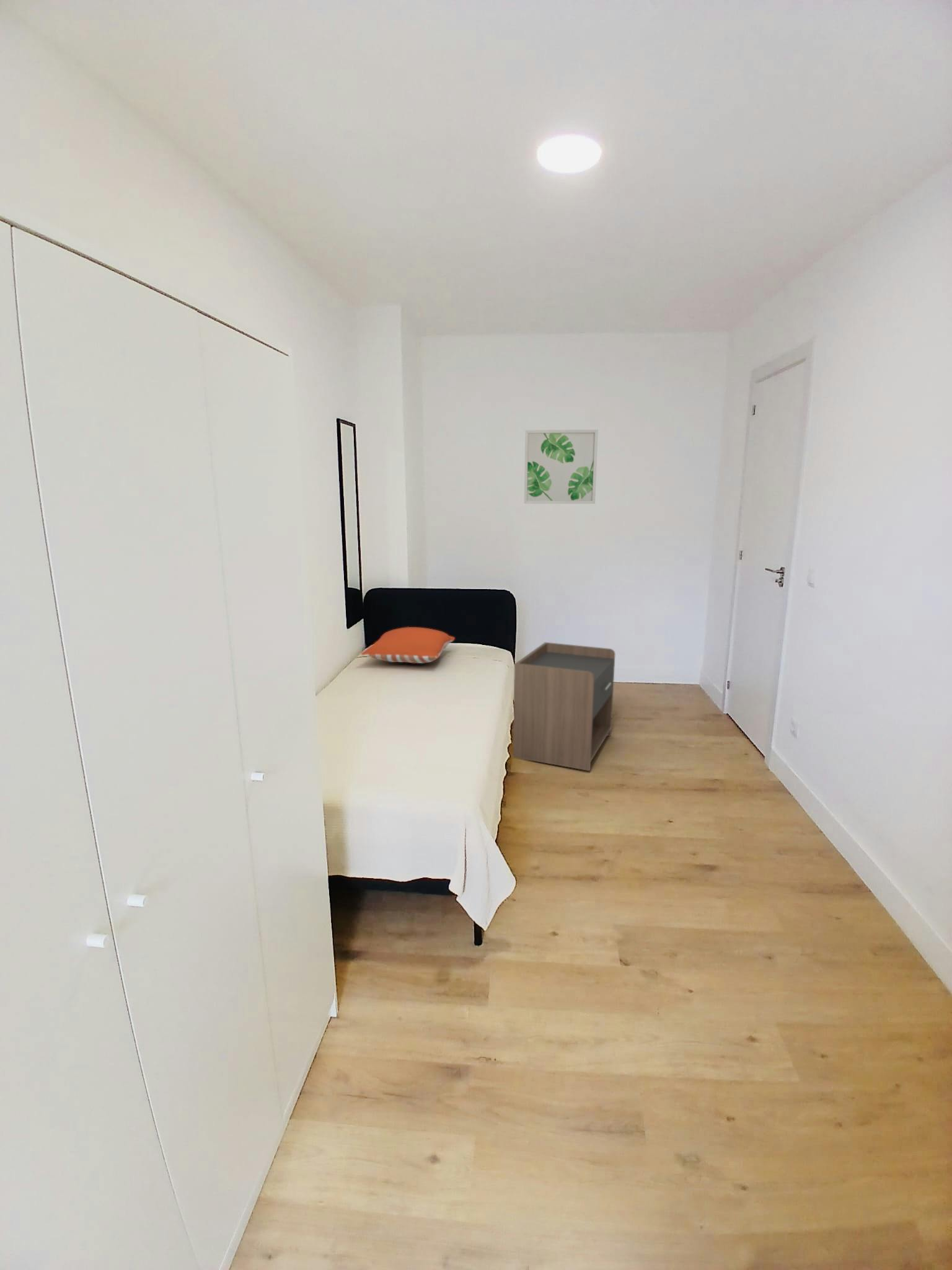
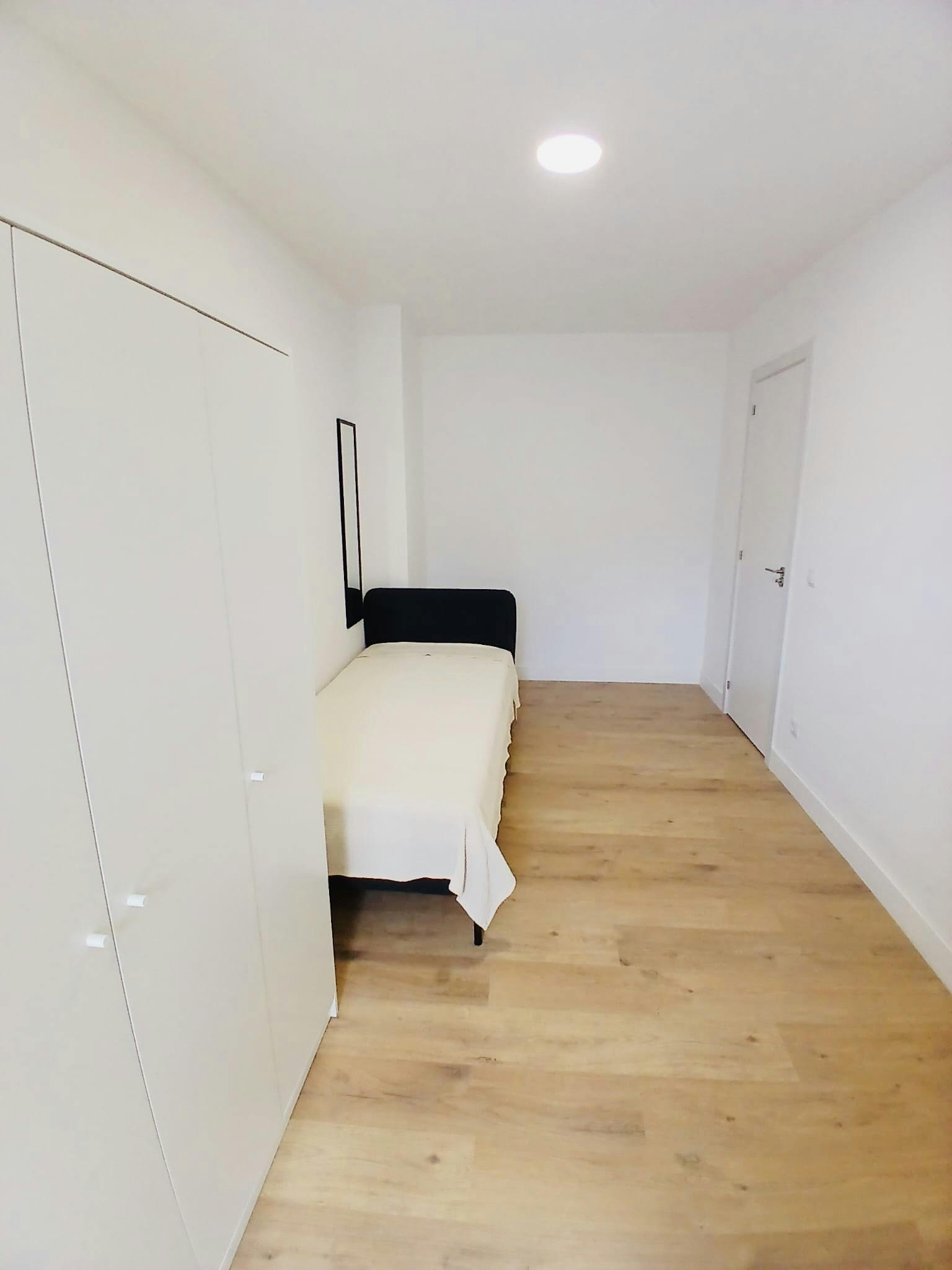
- nightstand (567, 702)
- pillow (409, 646)
- wall art (560, 467)
